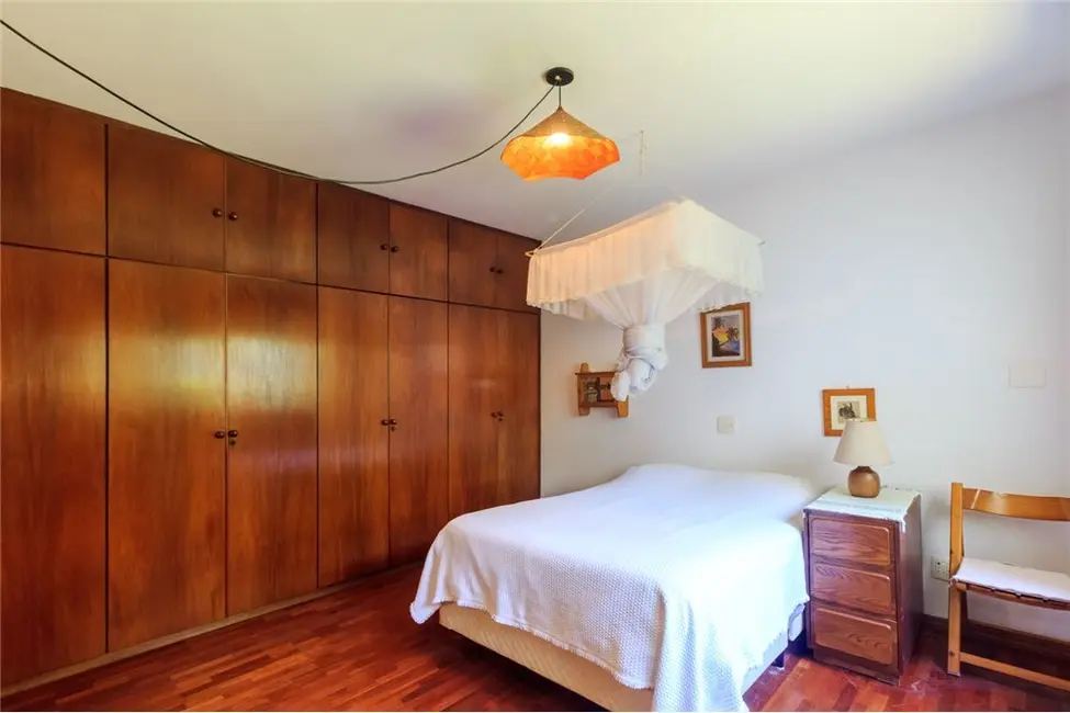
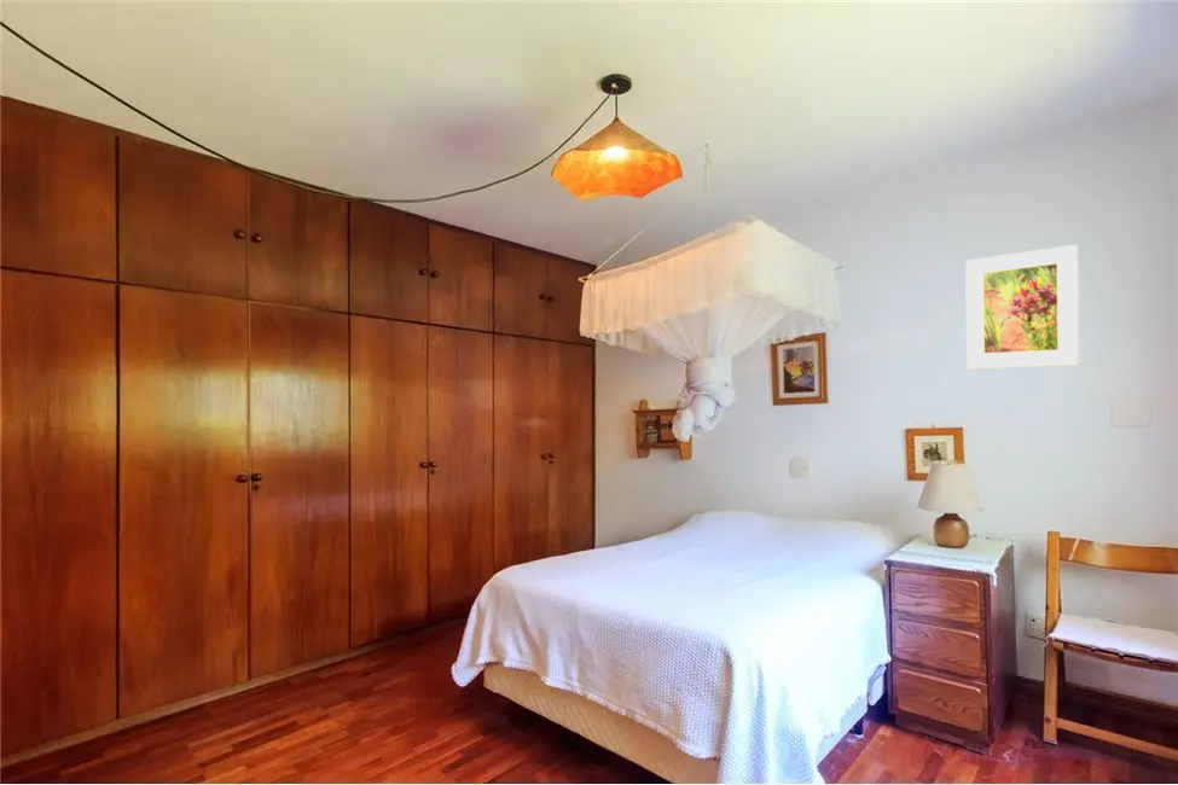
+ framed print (1019, 309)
